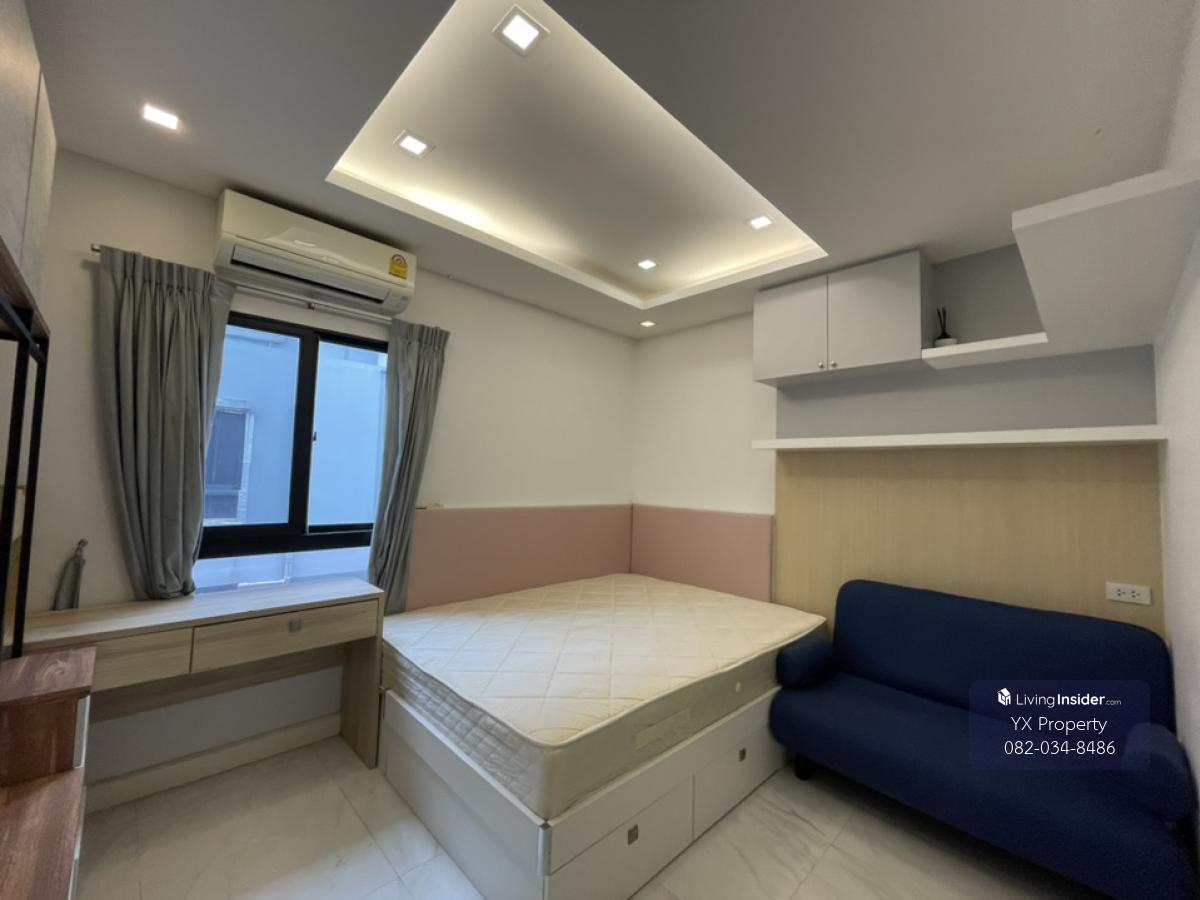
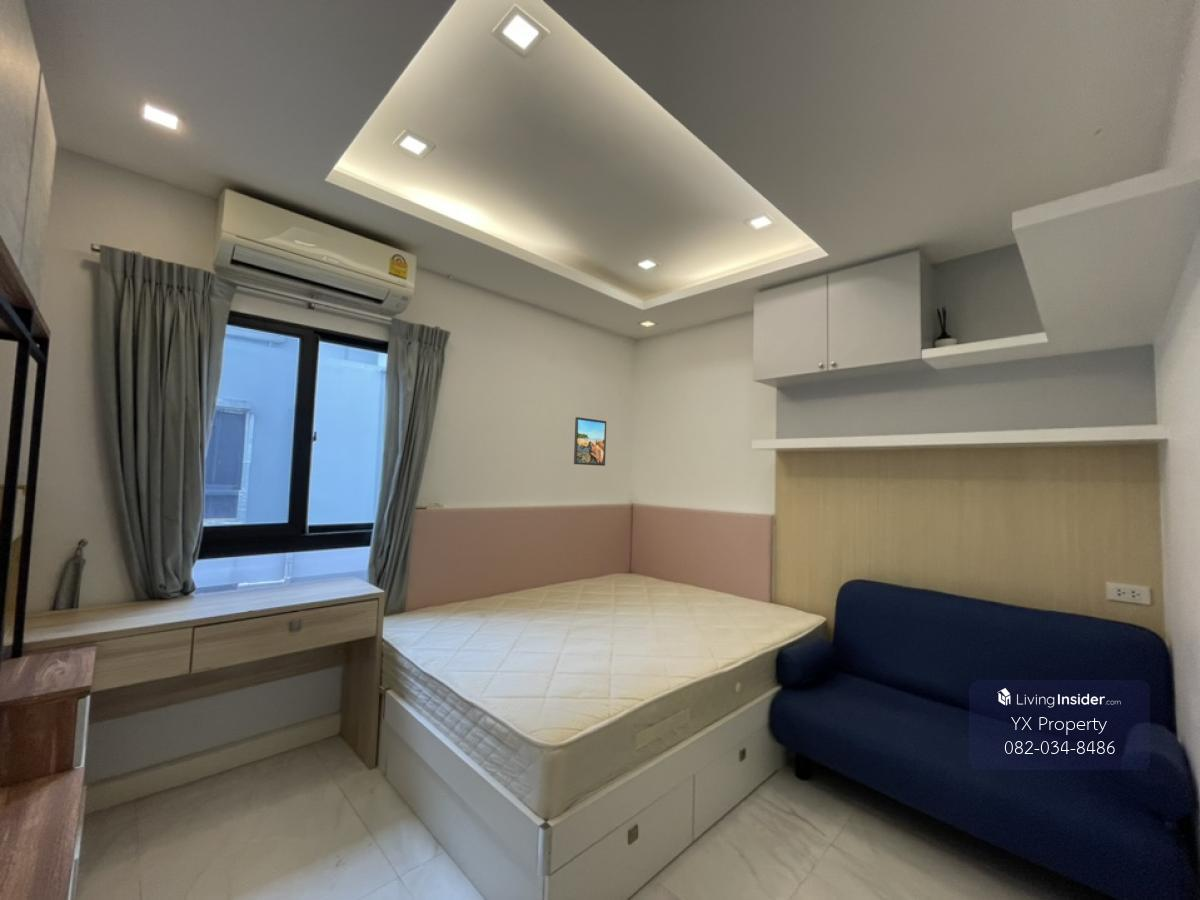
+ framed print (590, 442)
